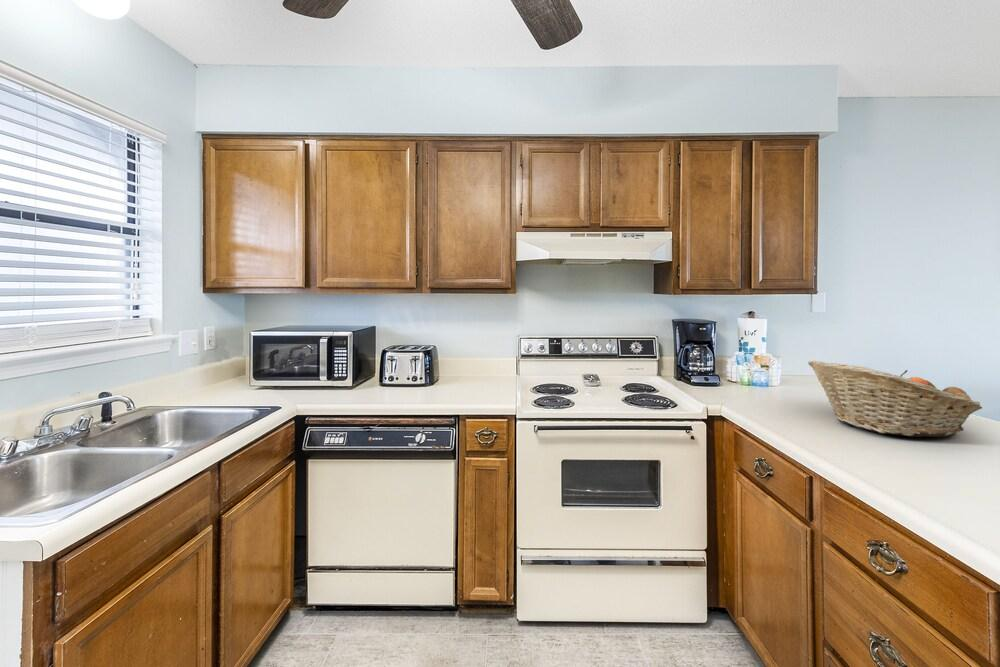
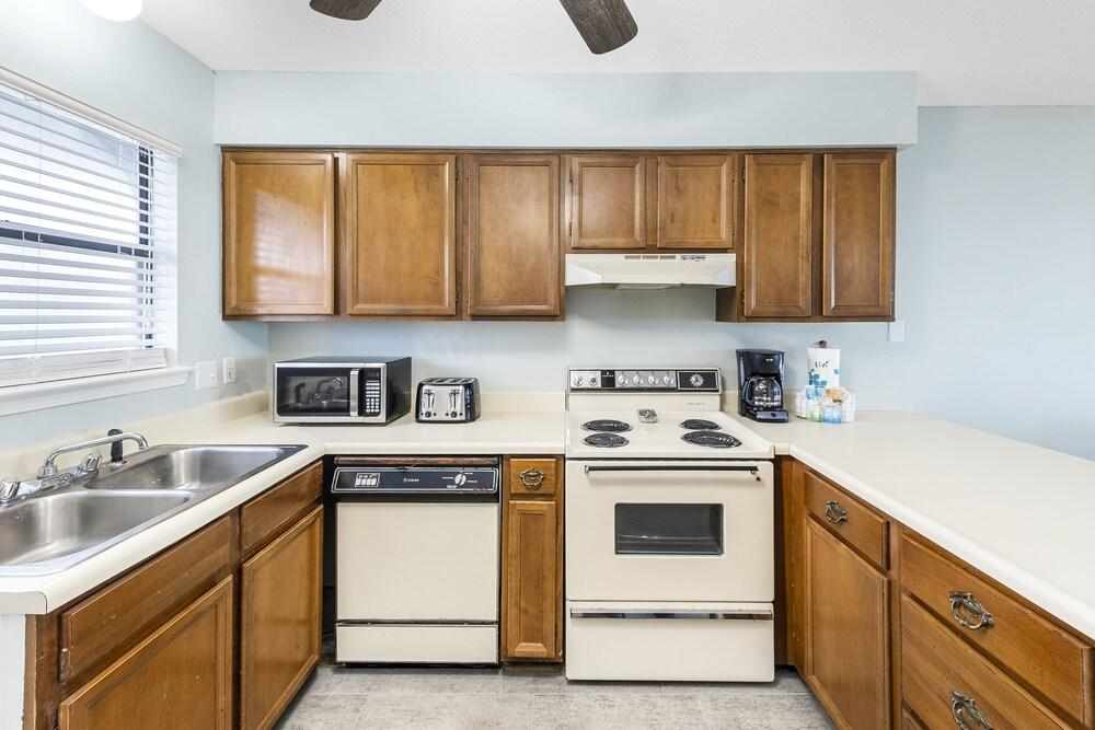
- fruit basket (884, 394)
